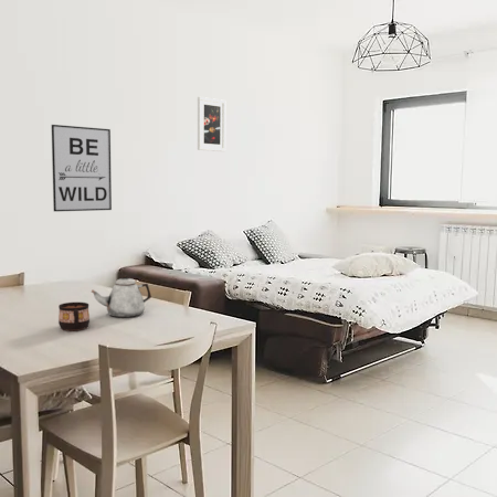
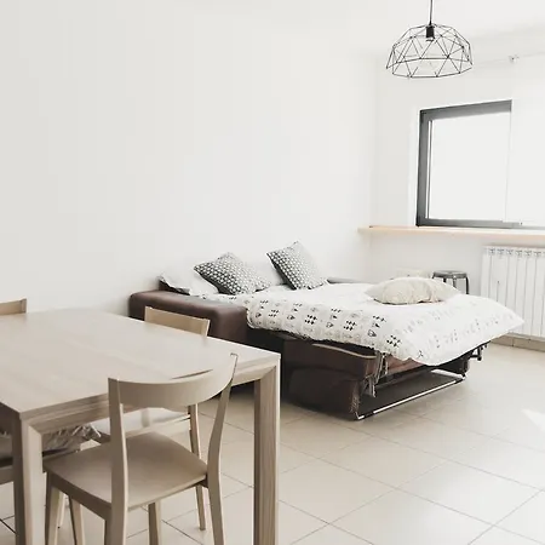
- teapot (121, 295)
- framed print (211, 125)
- cup (73, 316)
- wall art (82, 169)
